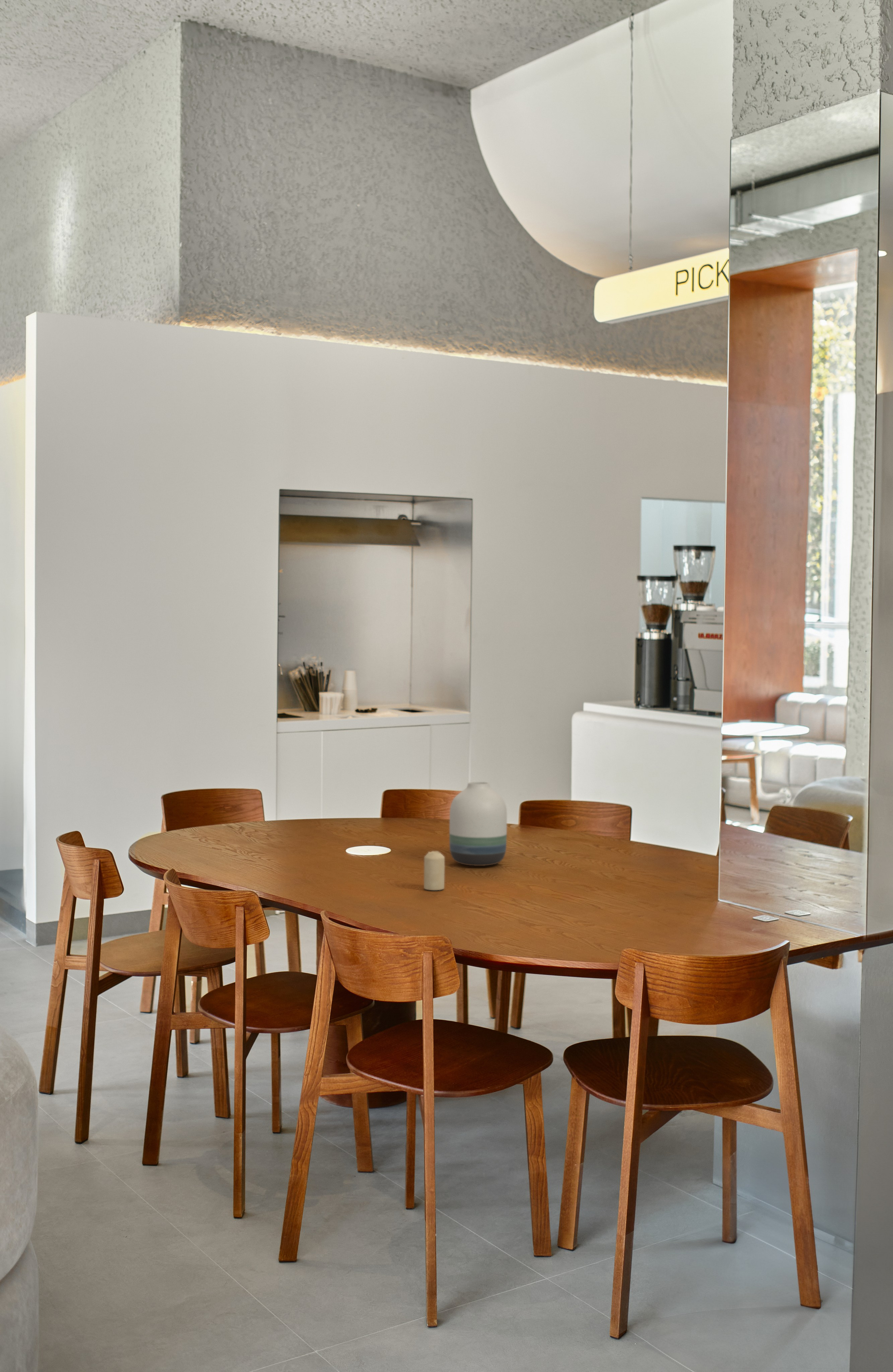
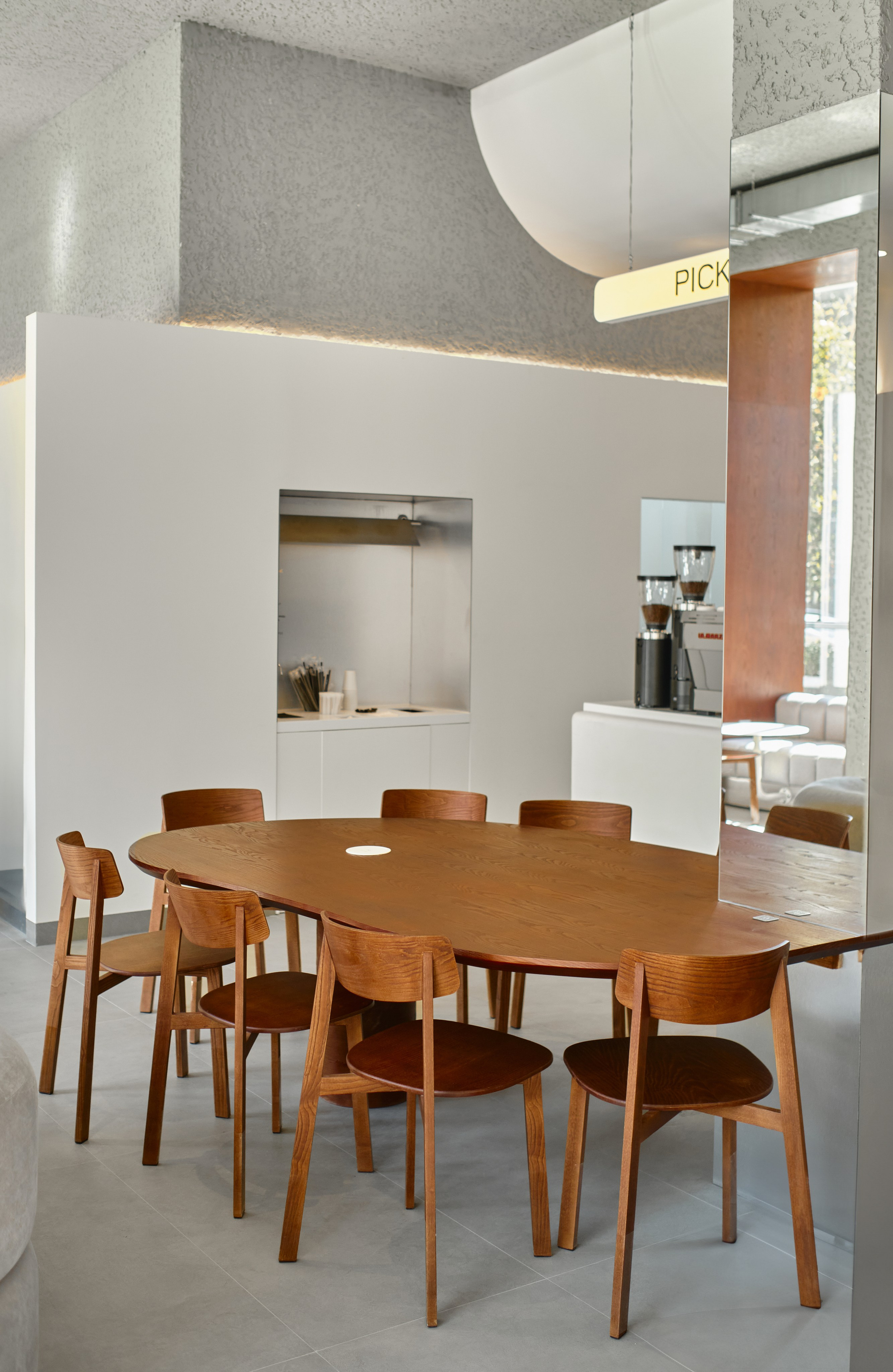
- candle (434, 870)
- vase (478, 823)
